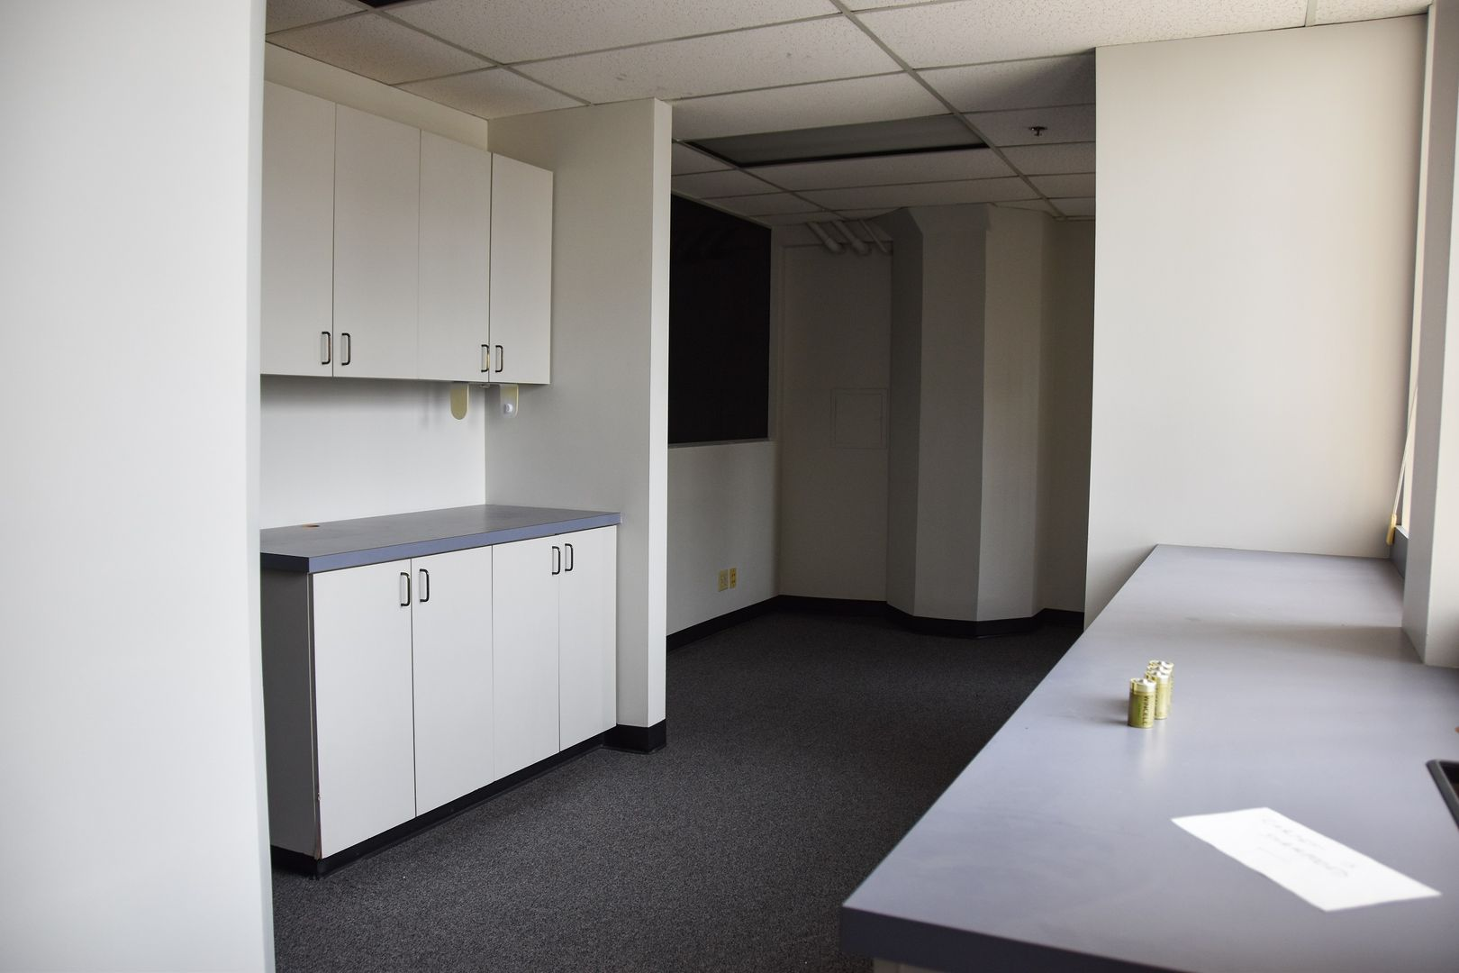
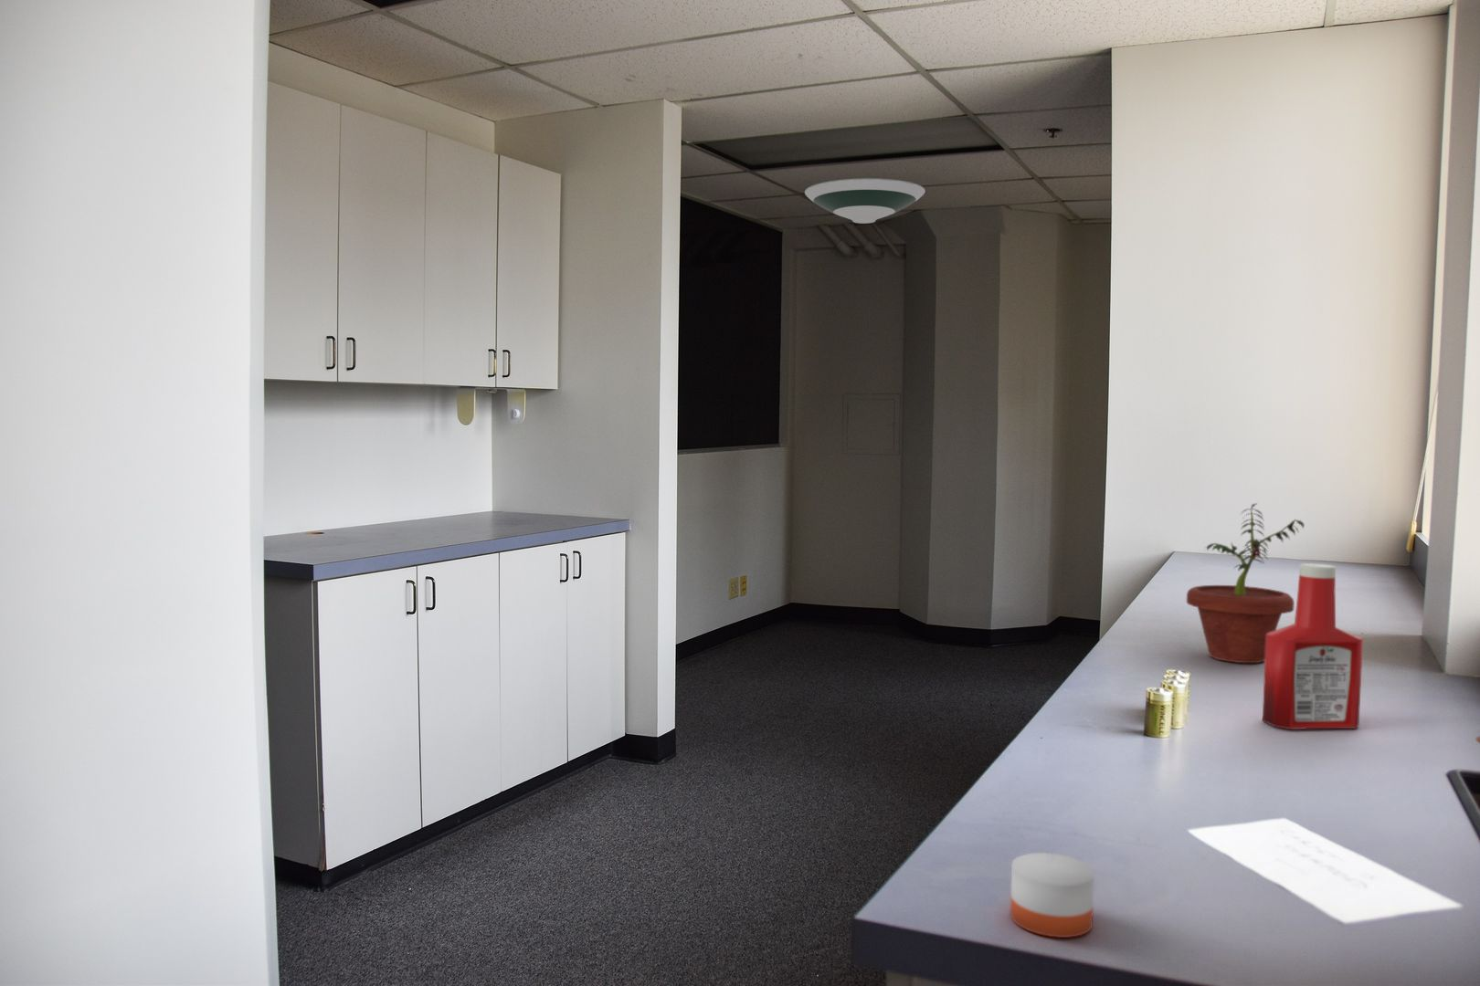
+ soap bottle (1314, 645)
+ candle (1053, 865)
+ potted plant (1243, 581)
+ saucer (864, 206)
